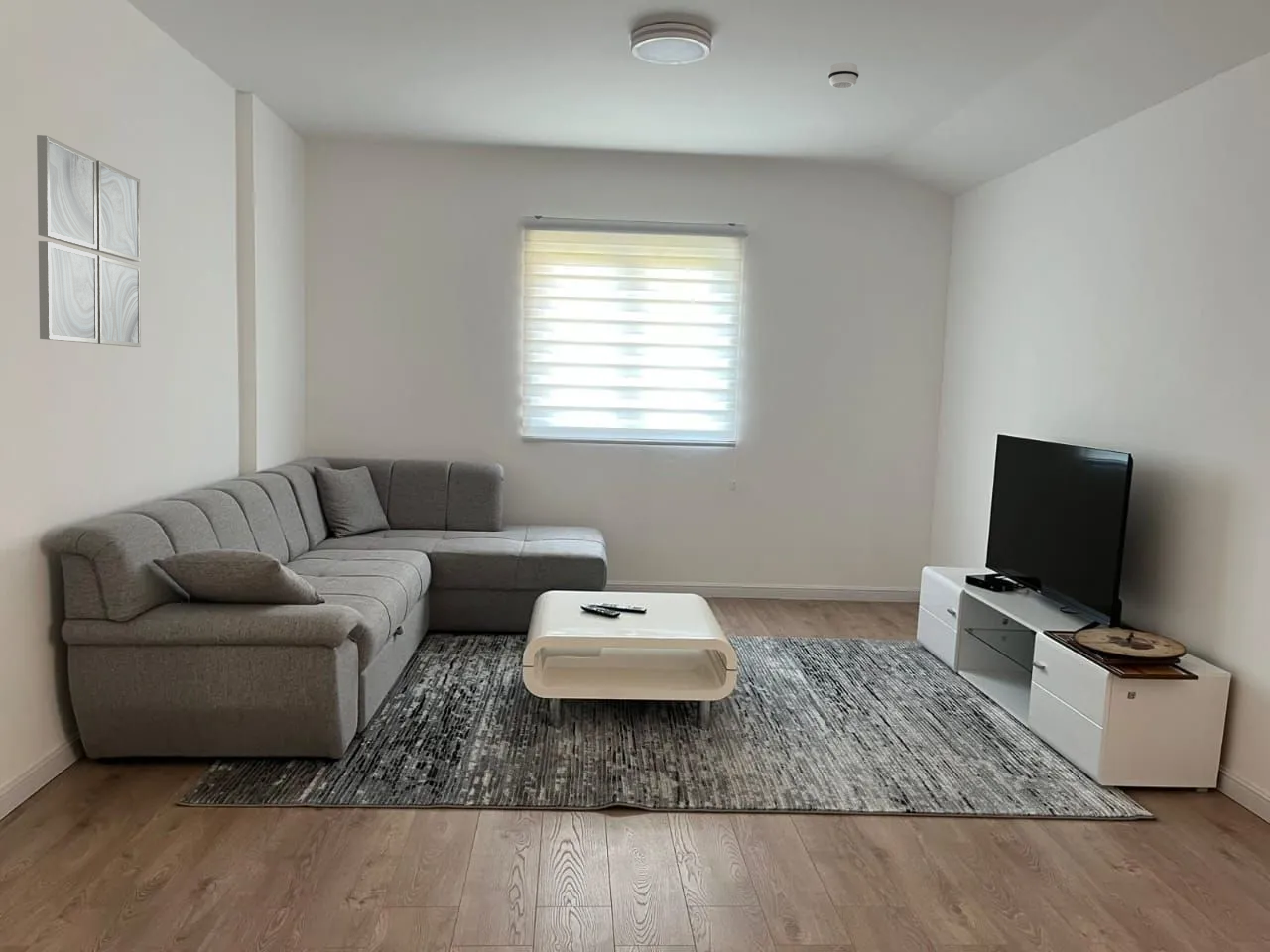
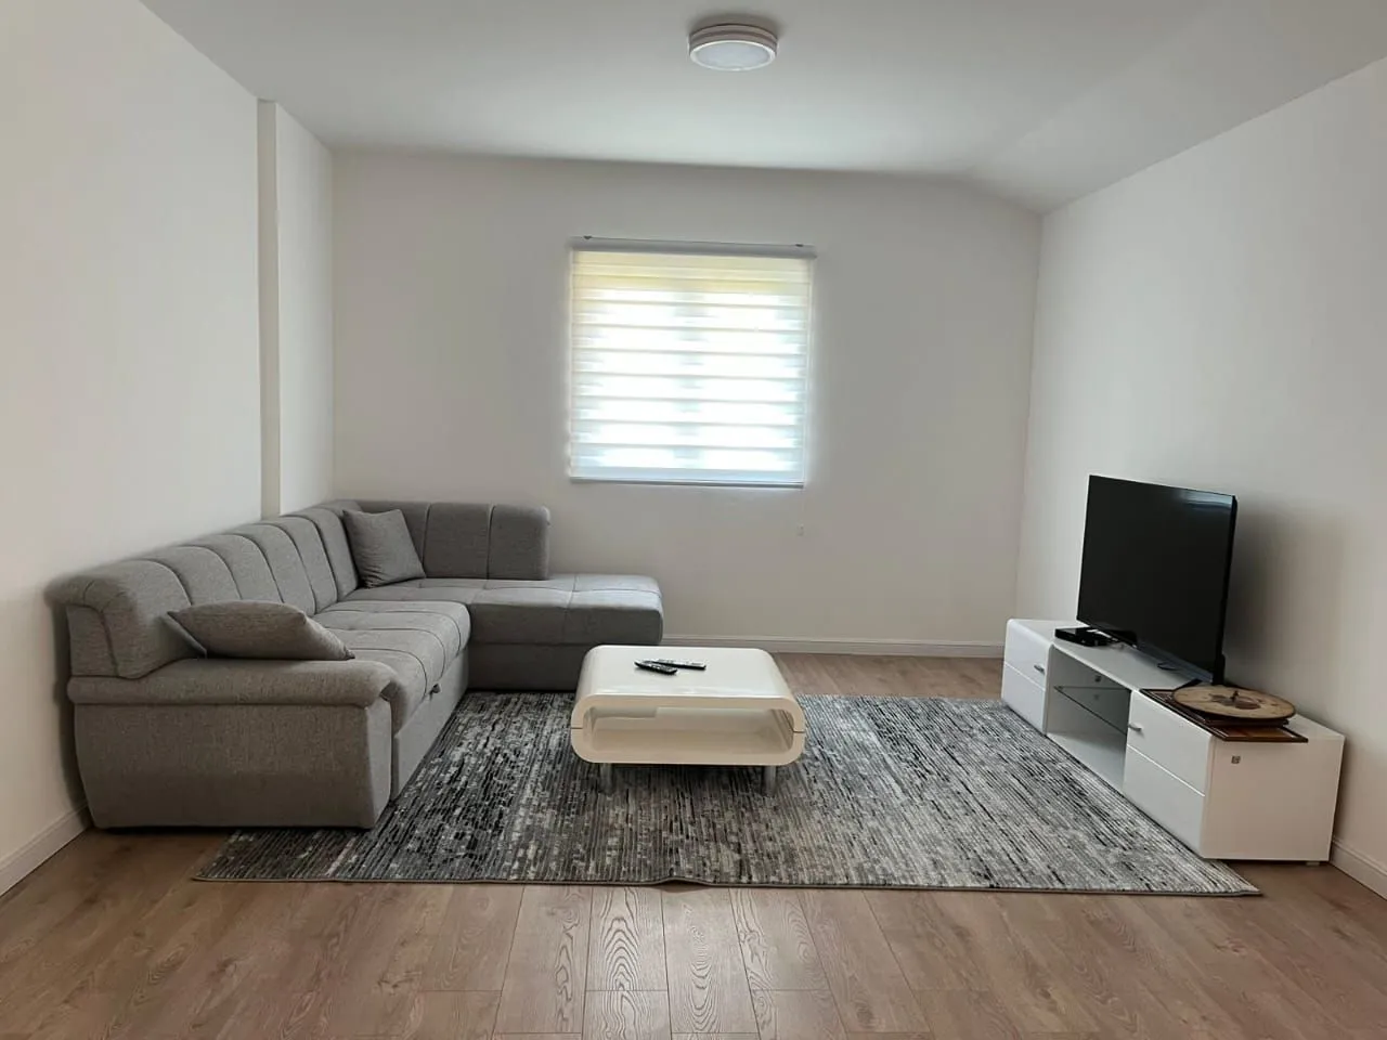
- wall art (94, 250)
- smoke detector (843, 76)
